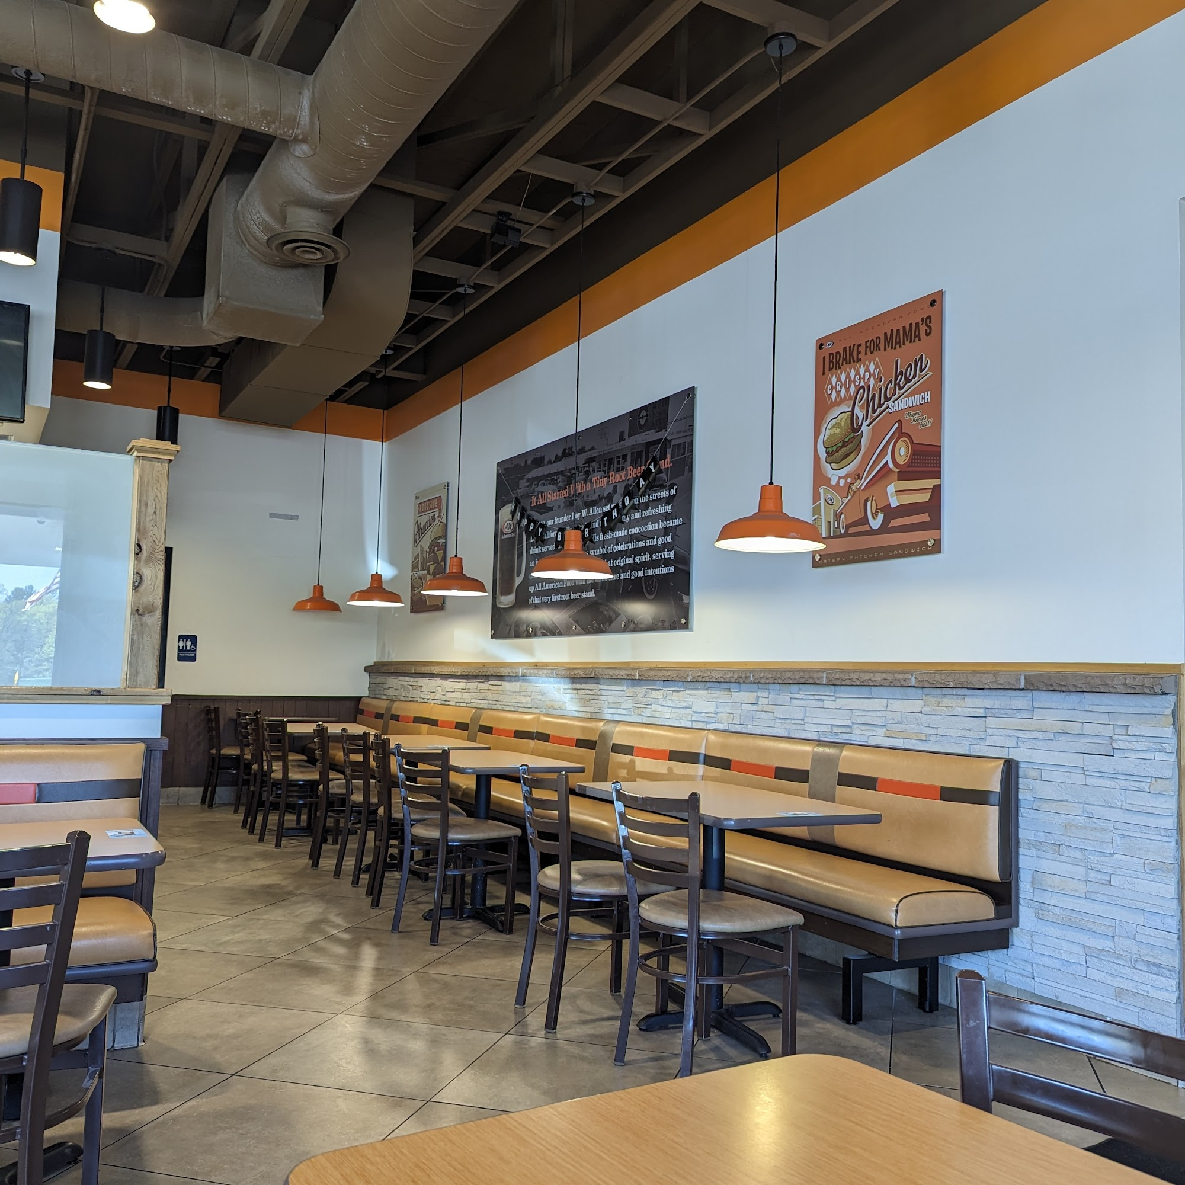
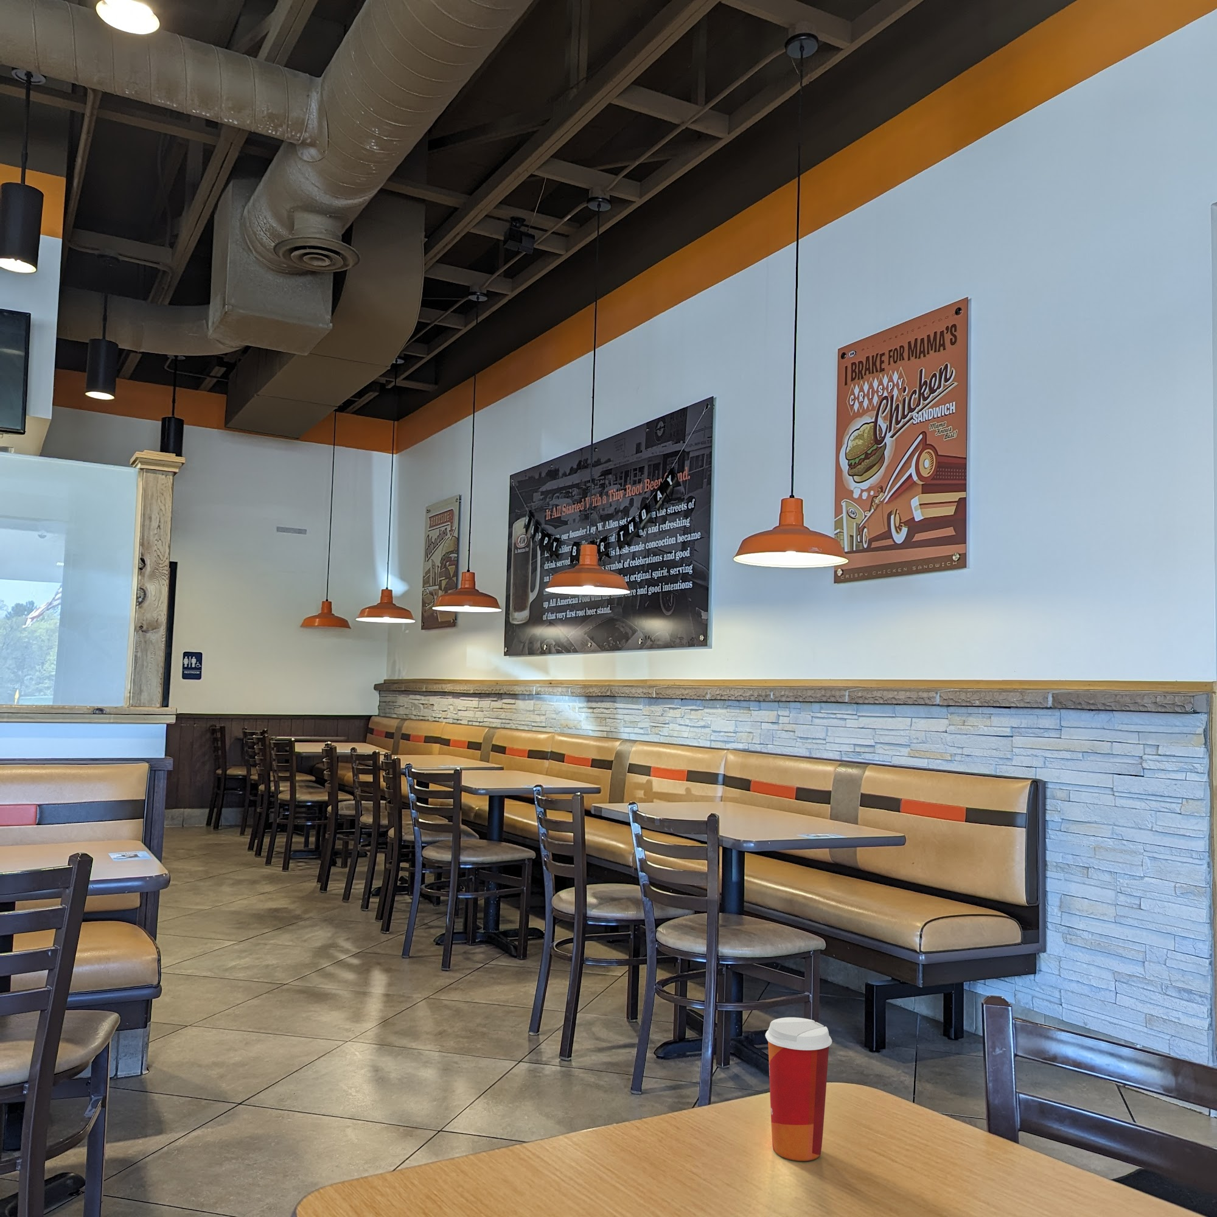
+ paper cup (797, 1088)
